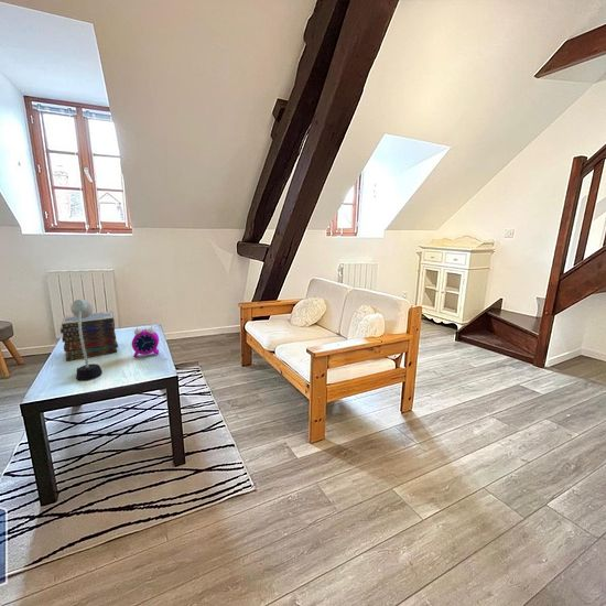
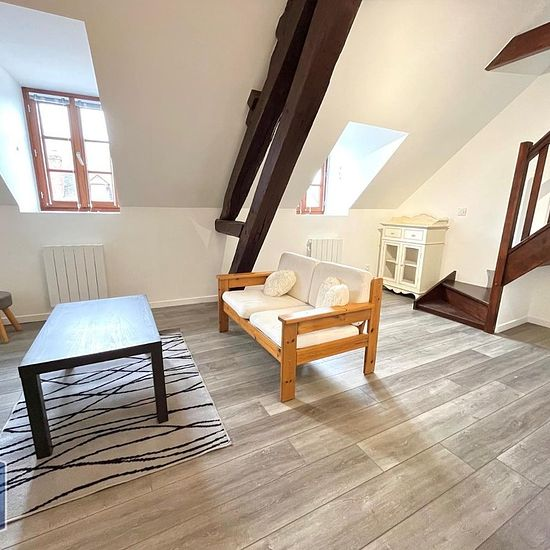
- book stack (90, 334)
- desk lamp (82, 336)
- alarm clock (144, 339)
